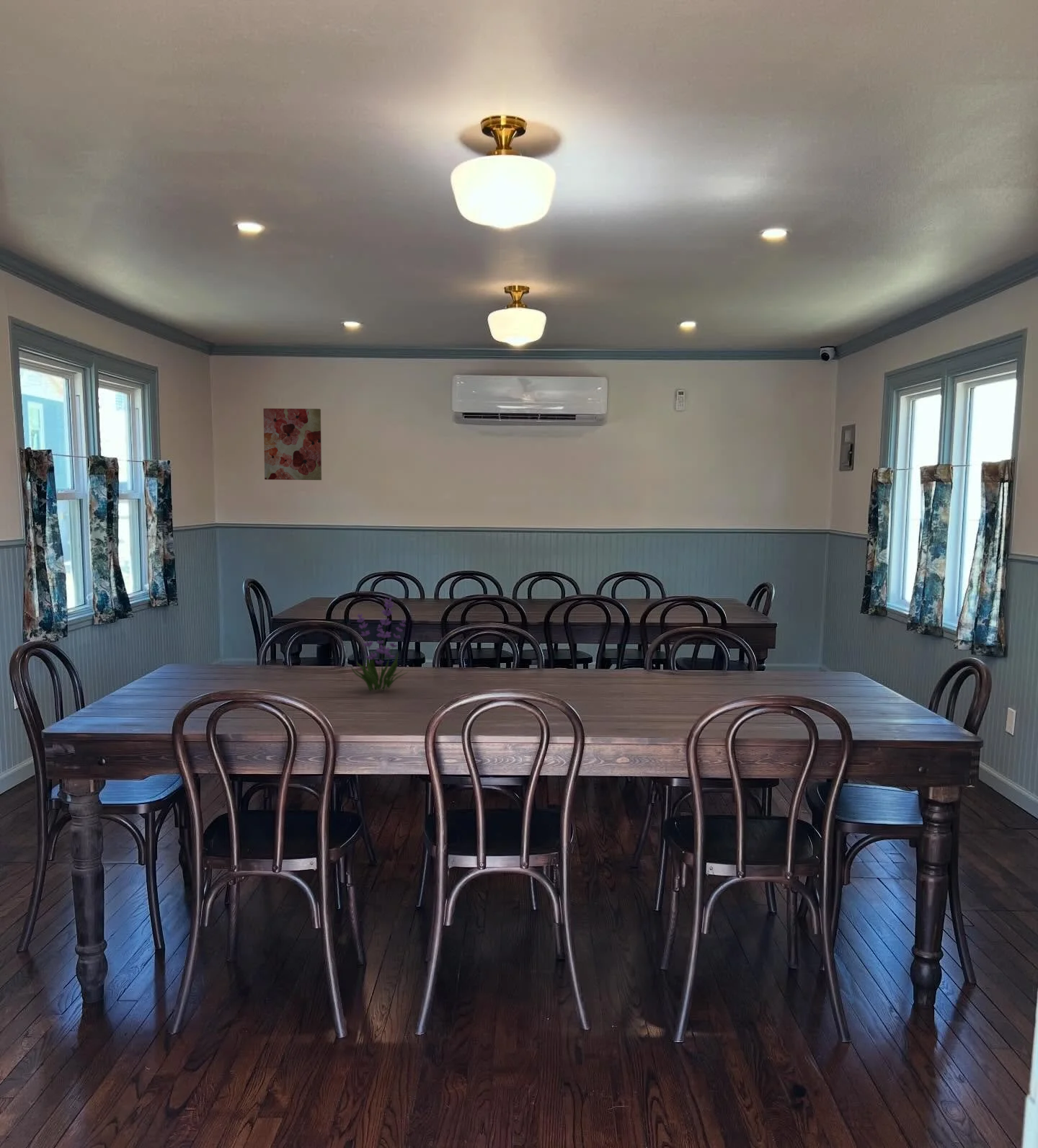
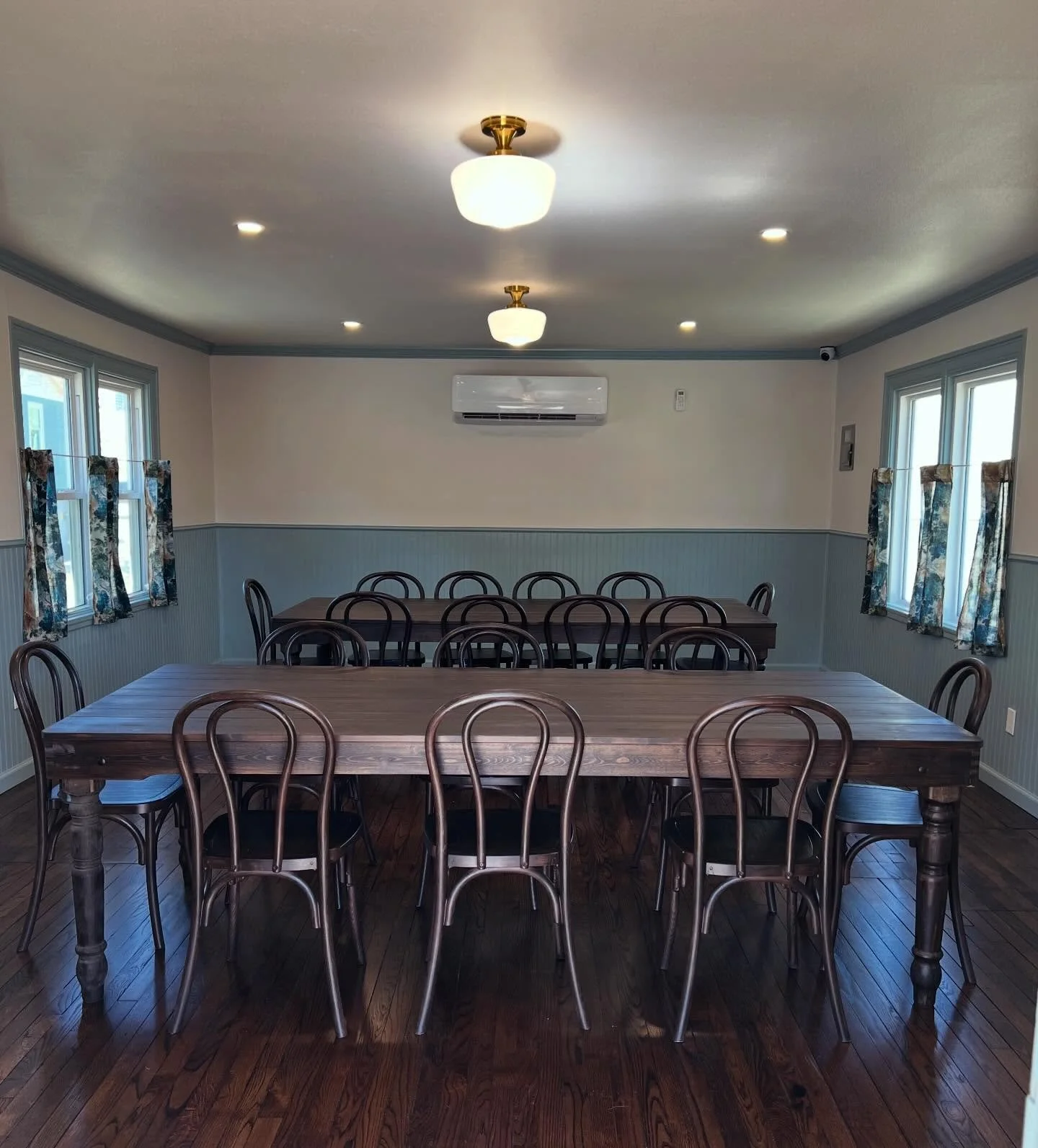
- wall art (292, 444)
- plant (380, 642)
